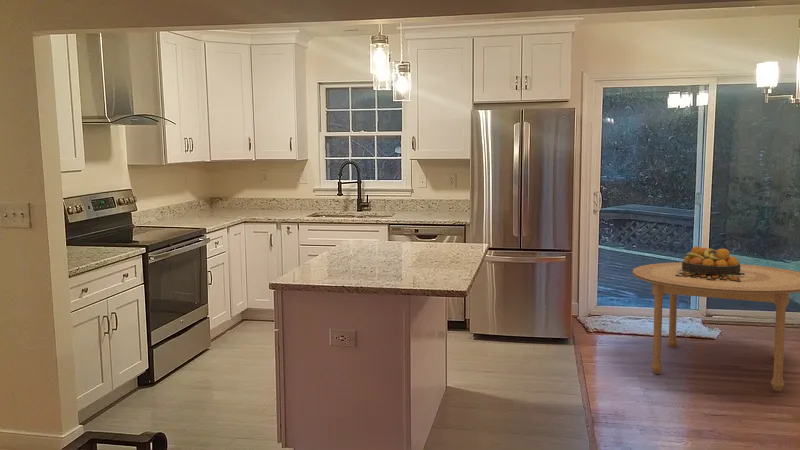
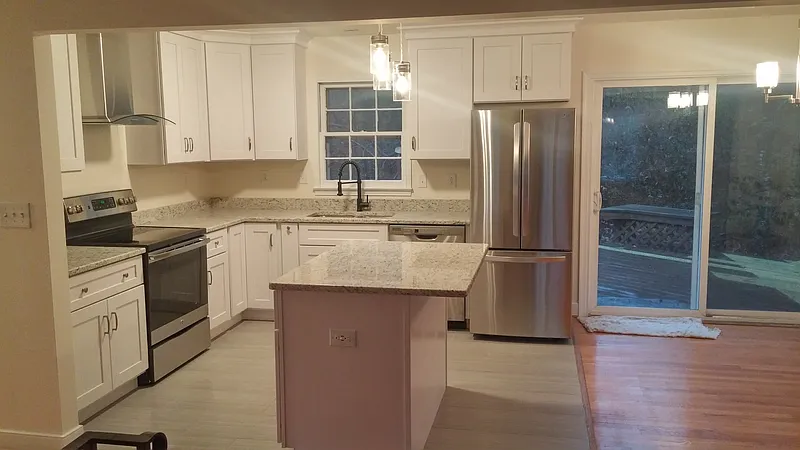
- fruit bowl (710, 260)
- dining table (724, 298)
